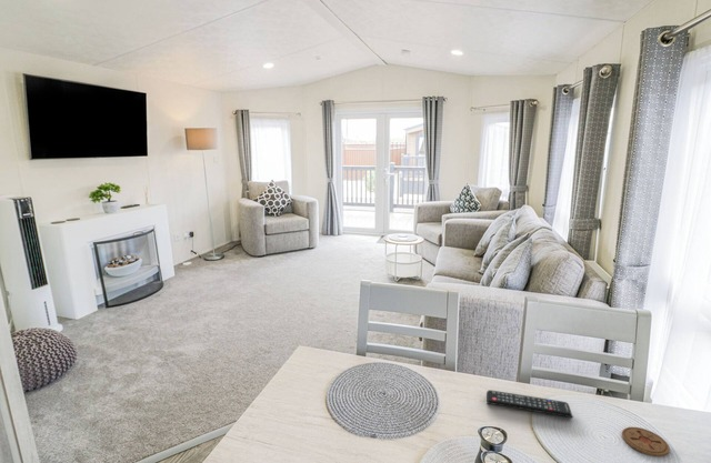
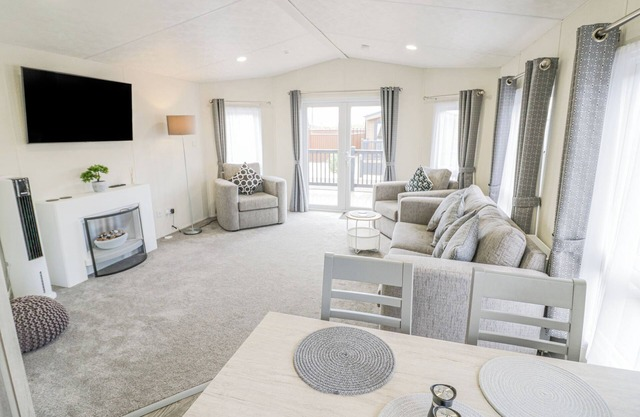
- coaster (644, 441)
- remote control (527, 403)
